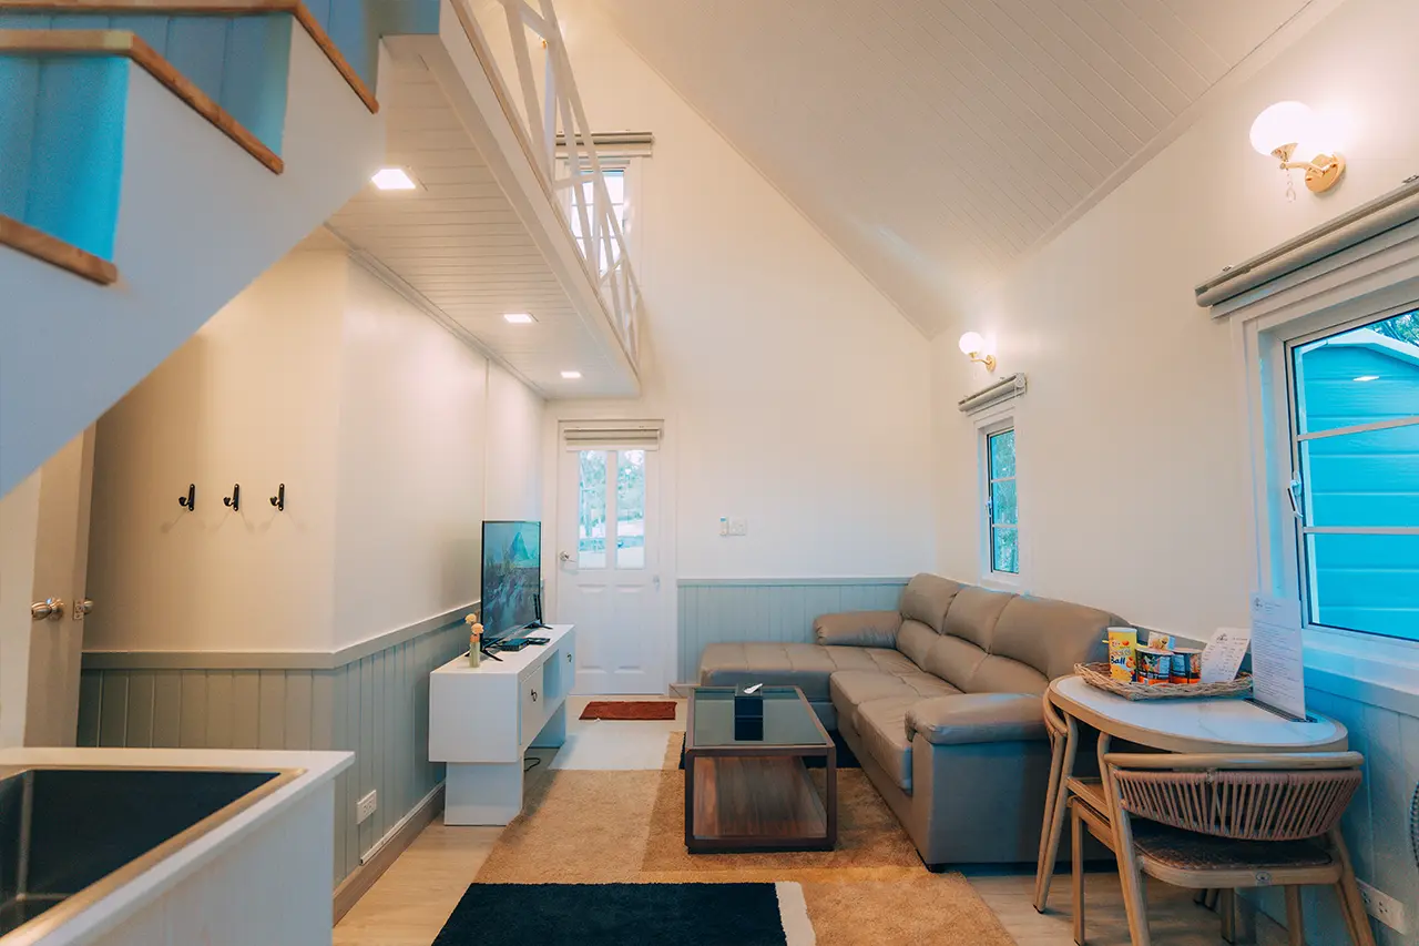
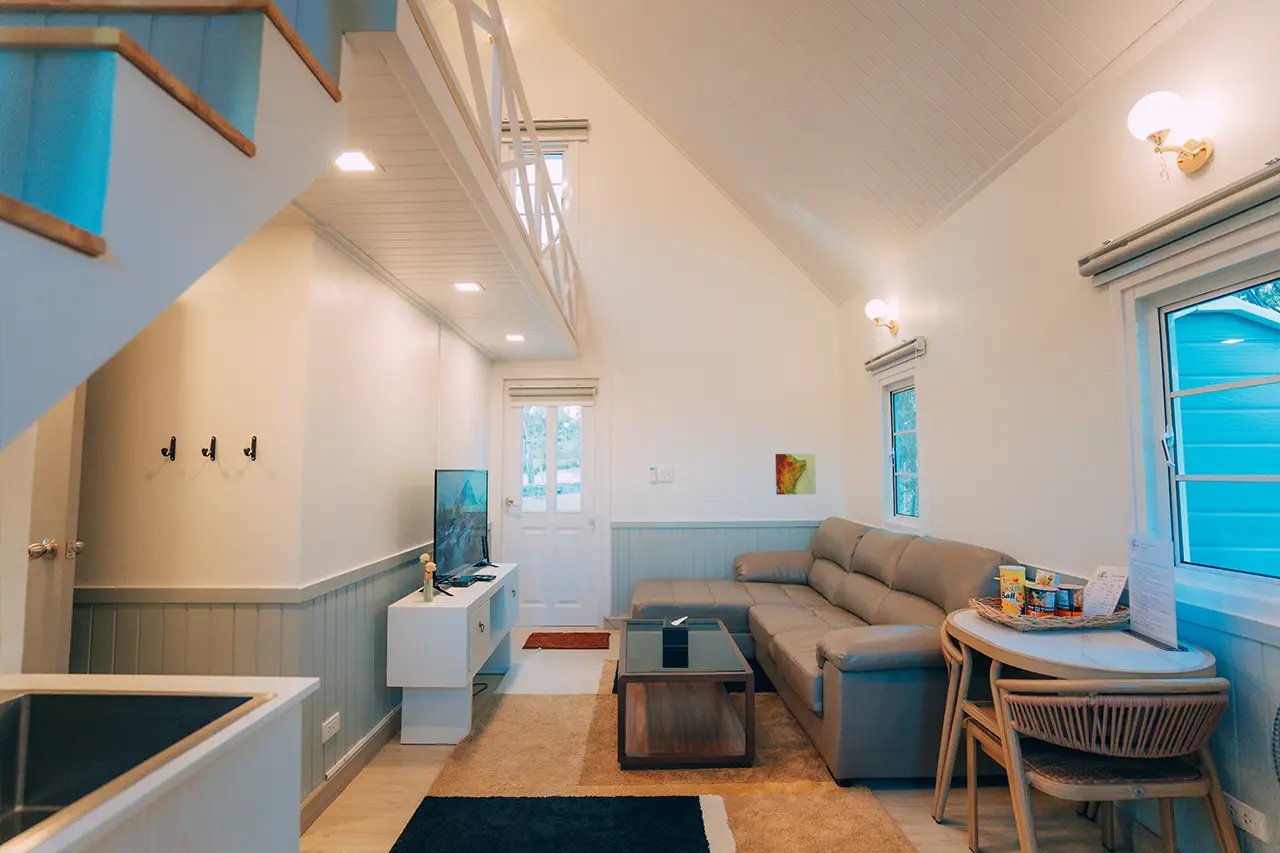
+ topographical map (795, 474)
